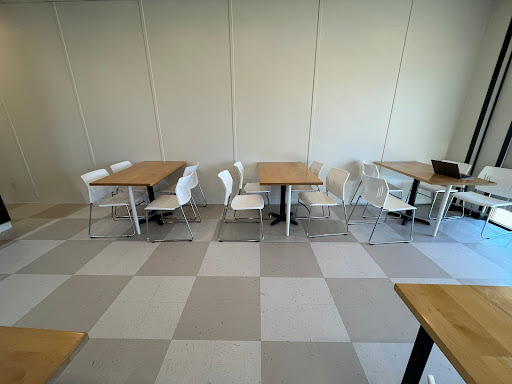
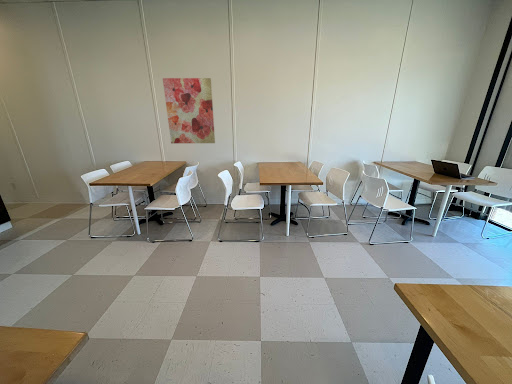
+ wall art (190, 112)
